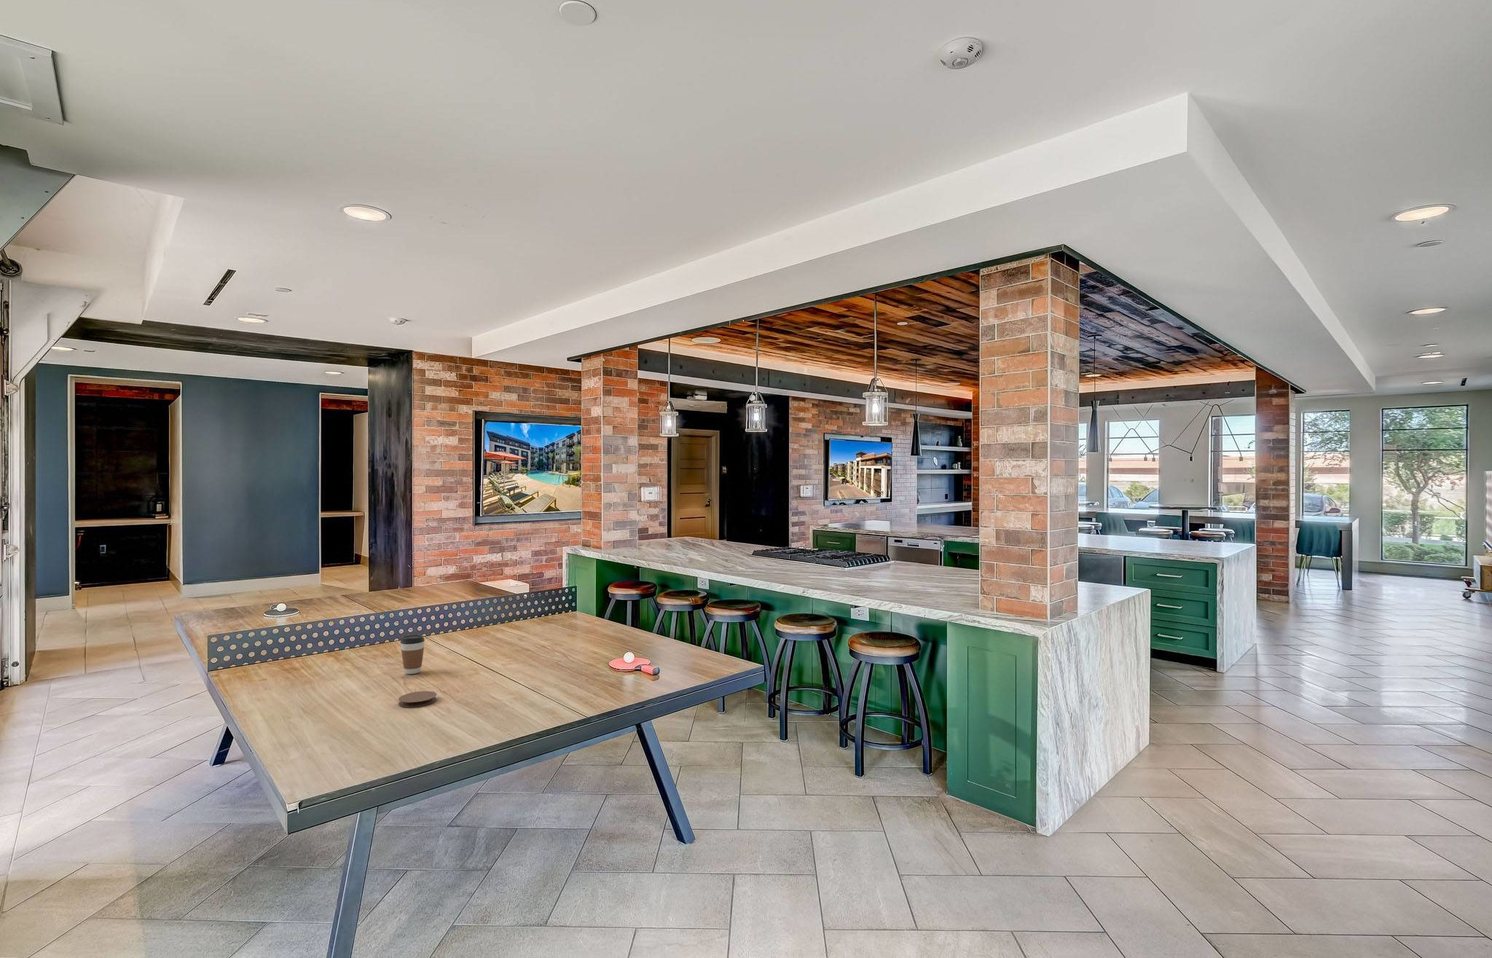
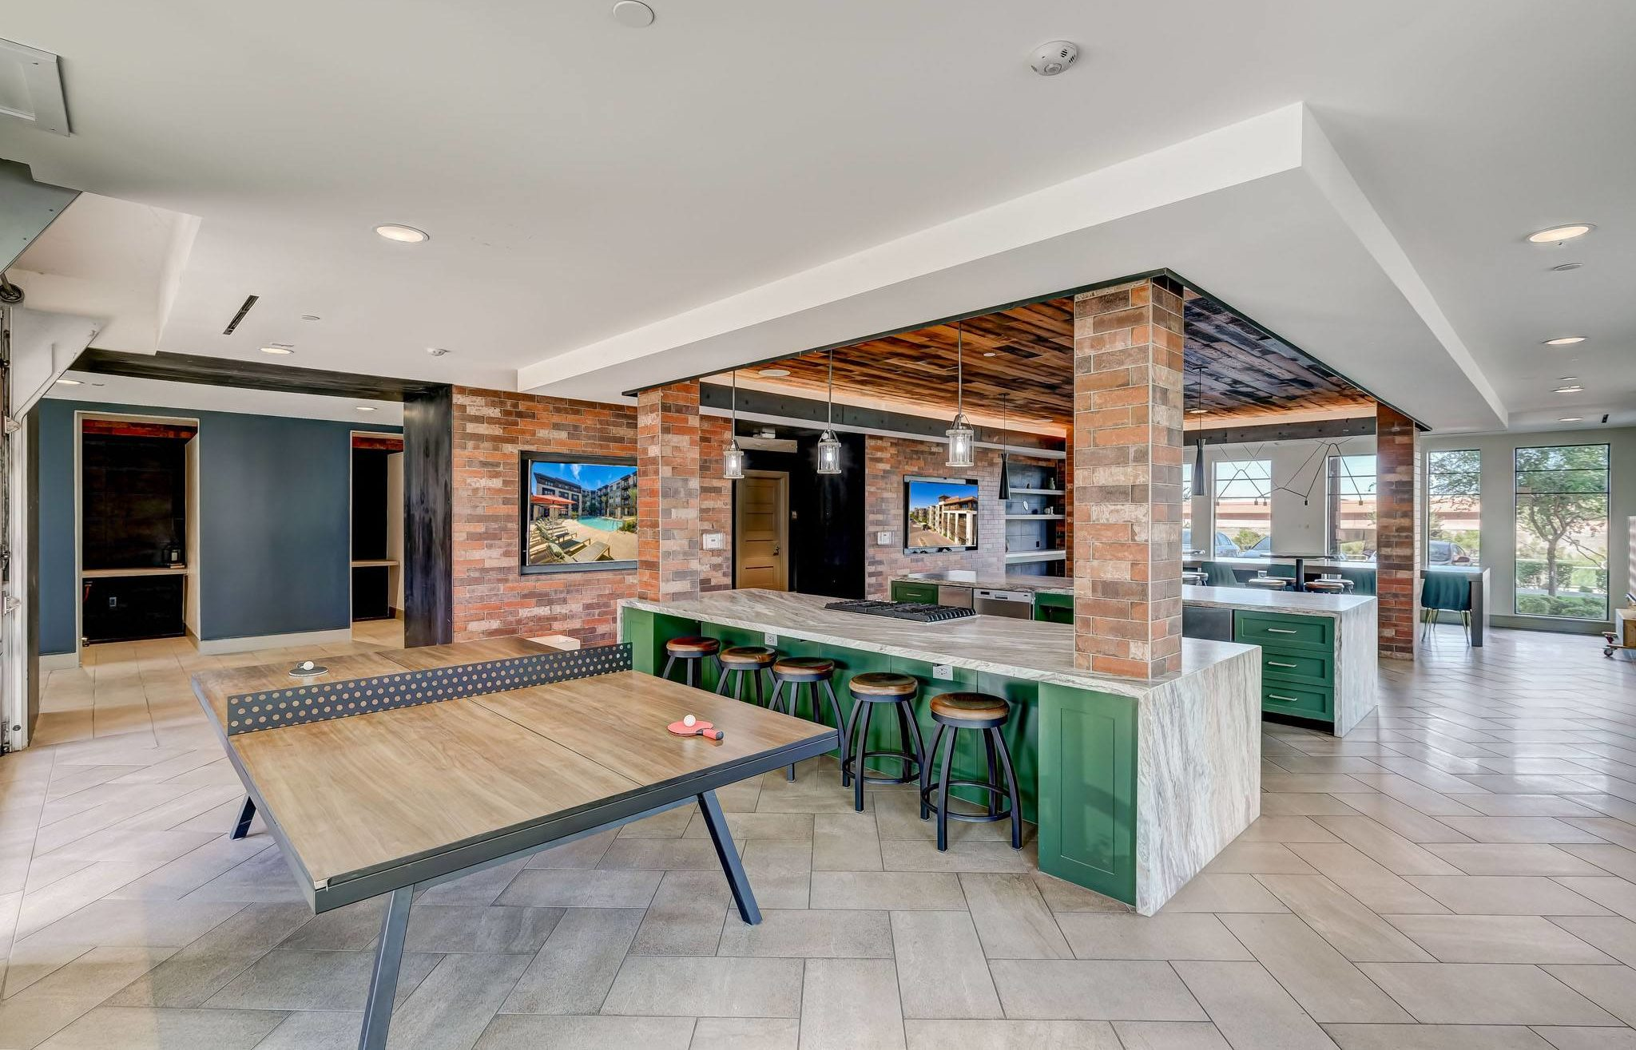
- coaster (418, 698)
- coffee cup (412, 655)
